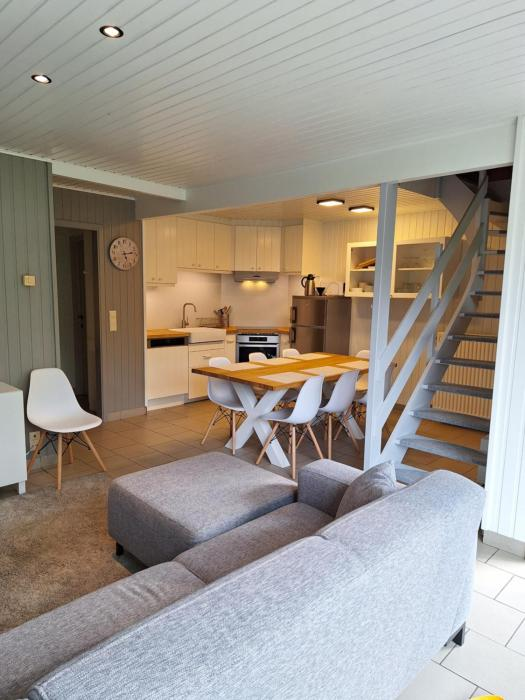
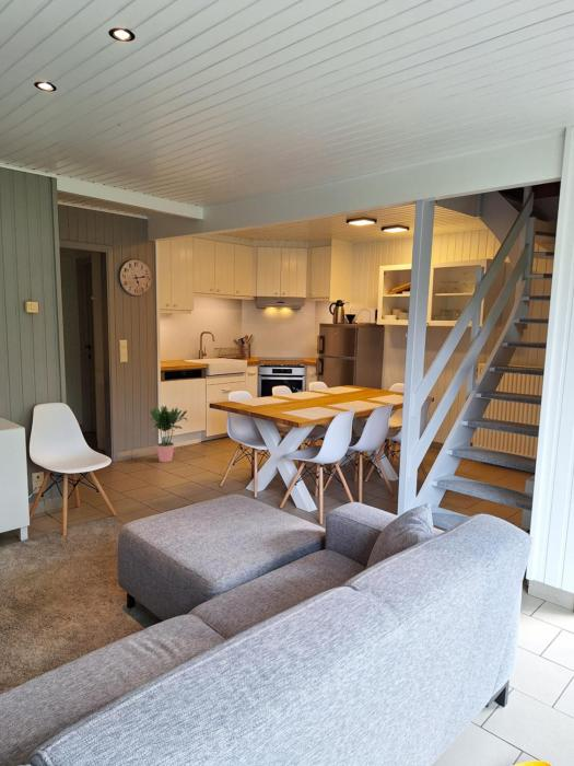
+ potted plant (165, 431)
